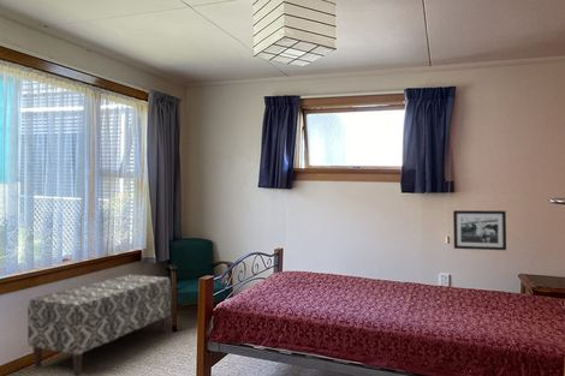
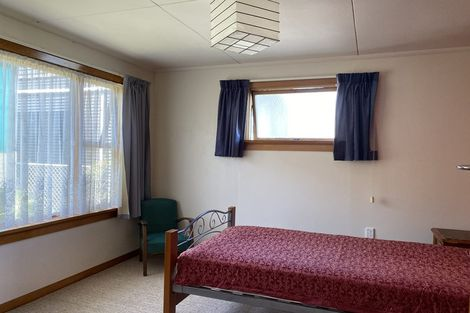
- bench (107, 317)
- picture frame (478, 229)
